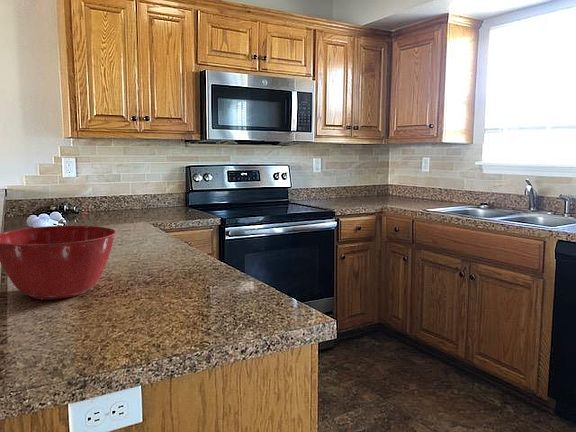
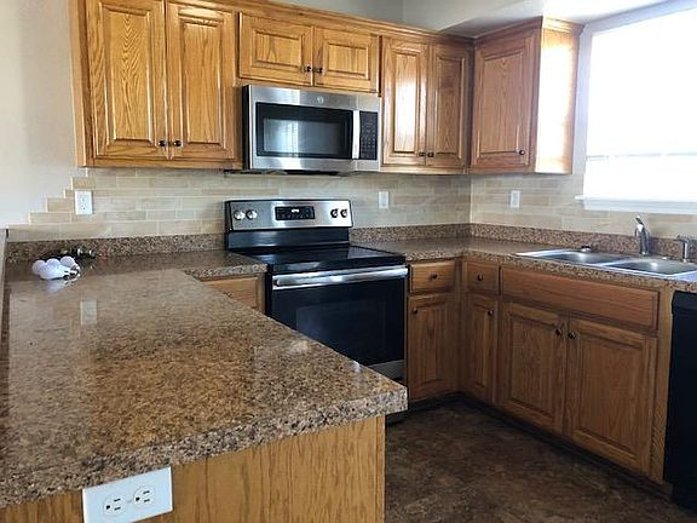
- mixing bowl (57, 262)
